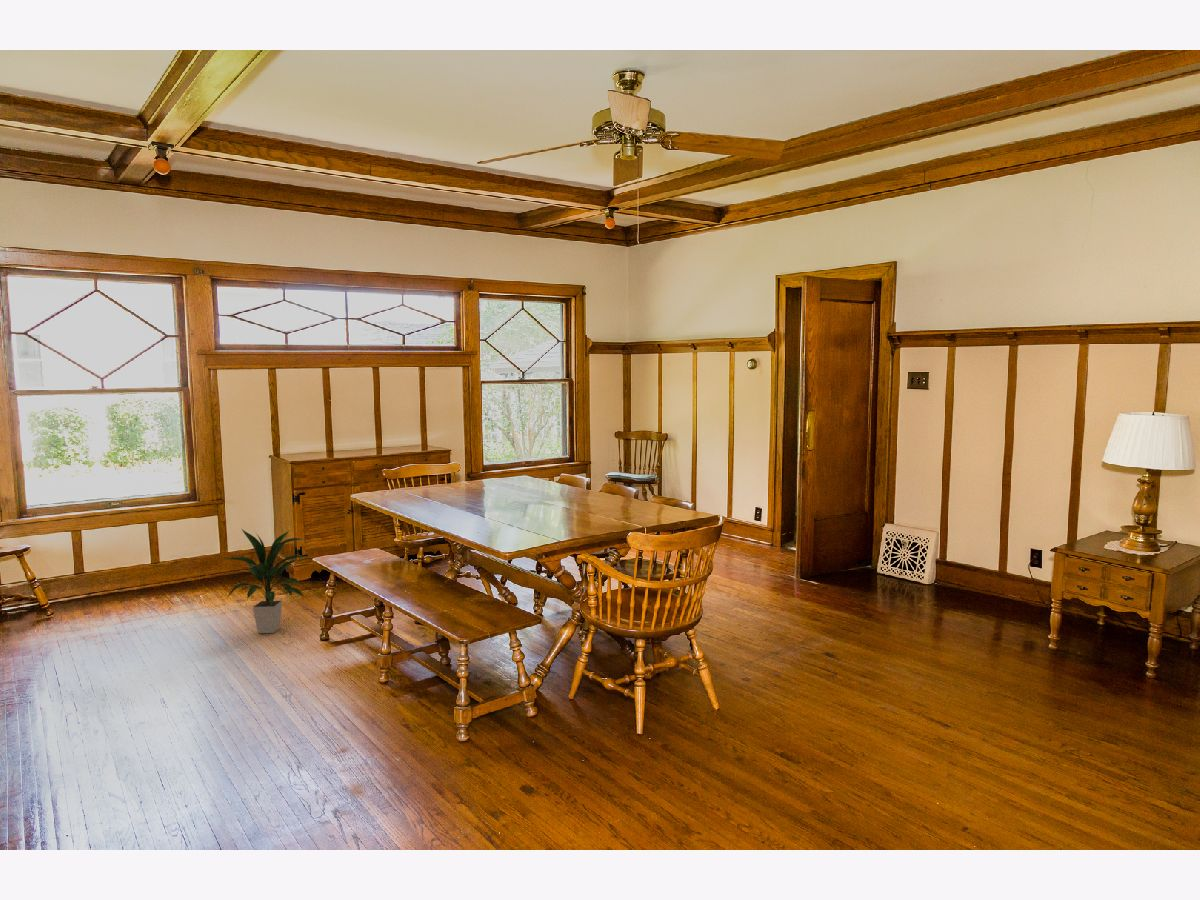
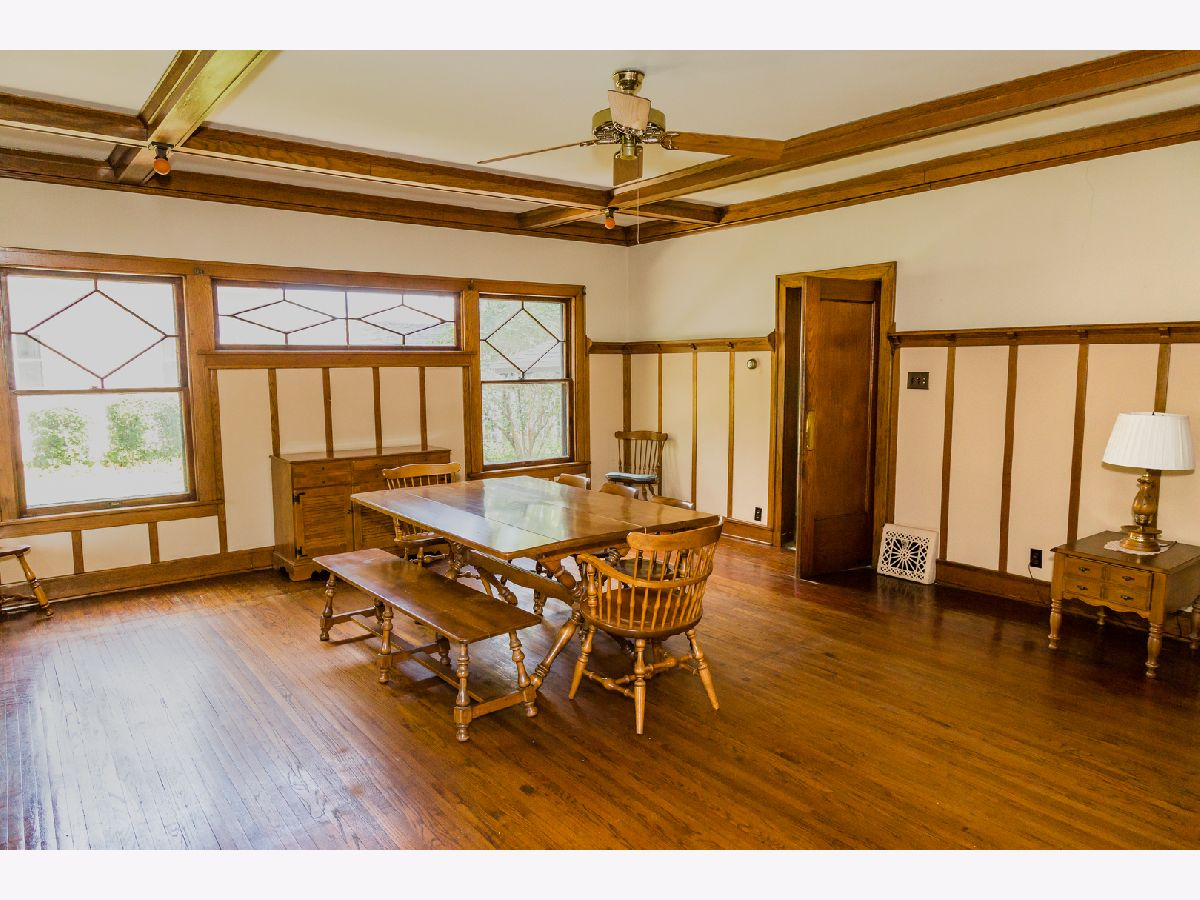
- indoor plant (270, 579)
